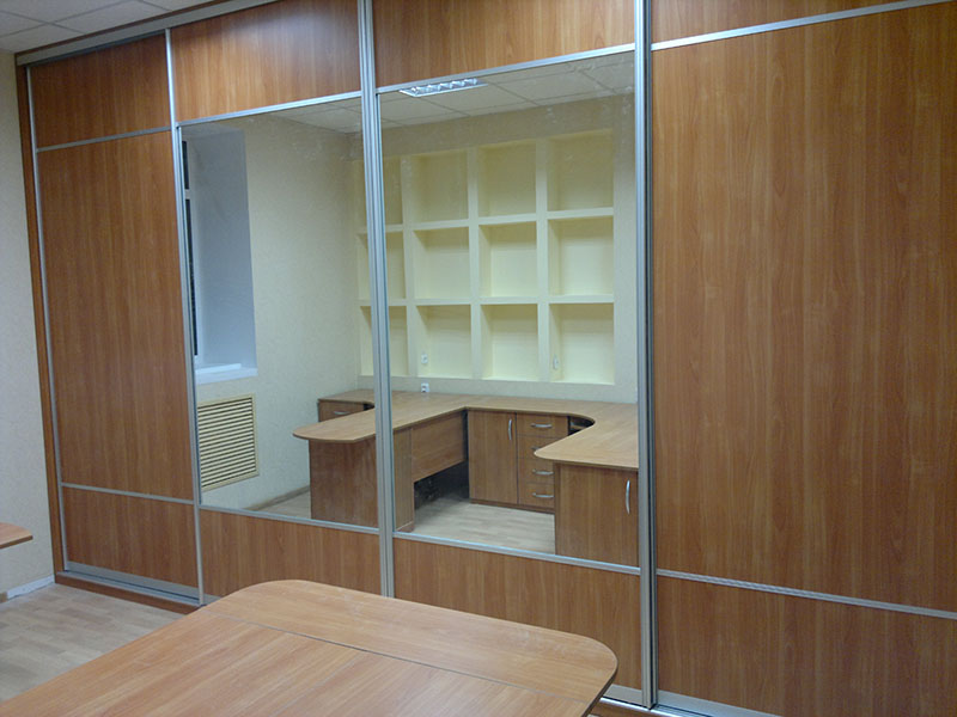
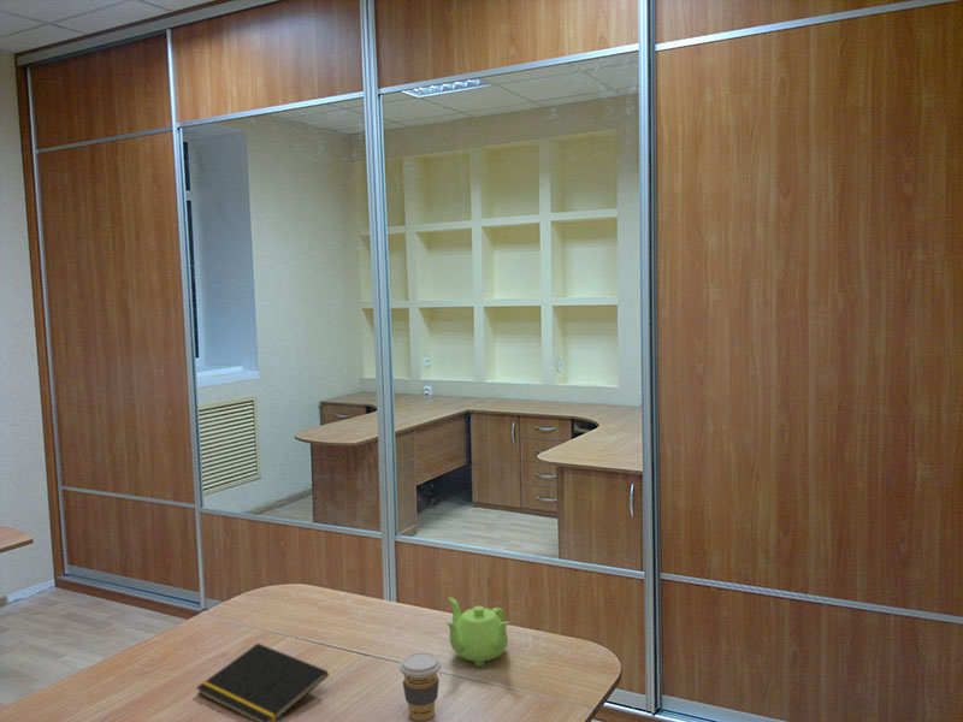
+ notepad (261, 681)
+ coffee cup (420, 687)
+ teapot (475, 633)
